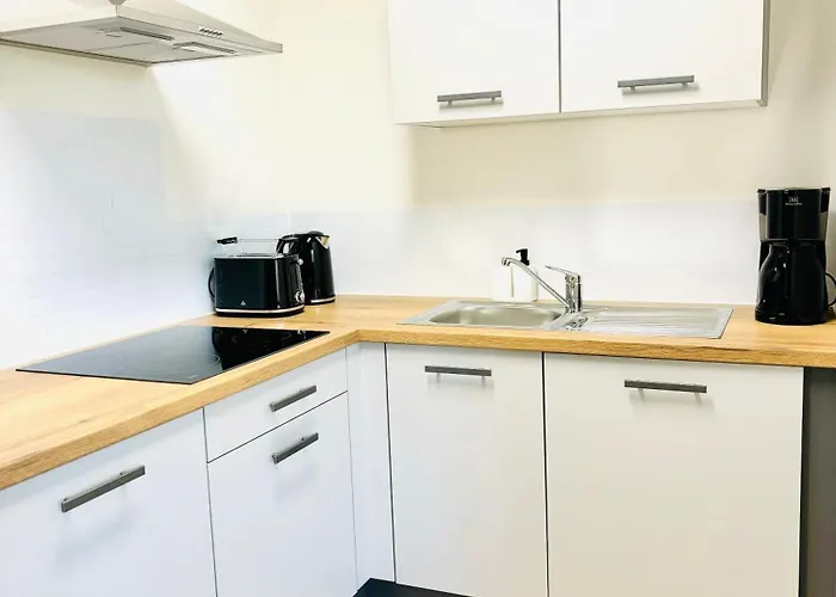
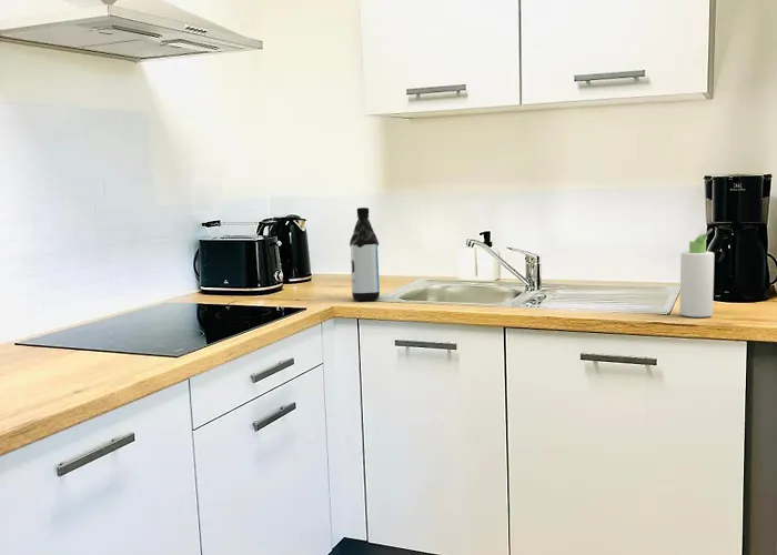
+ water bottle (364, 253)
+ bottle (698, 271)
